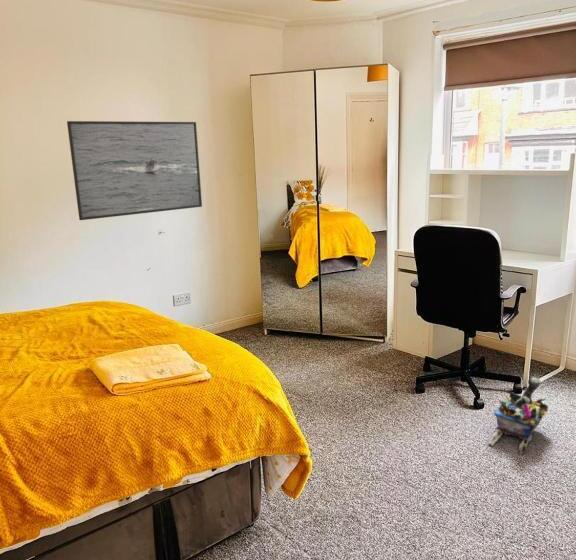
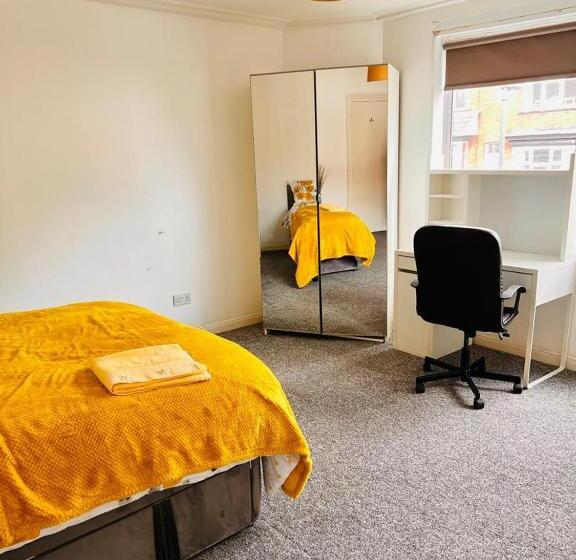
- waste bin (519, 411)
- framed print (141, 168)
